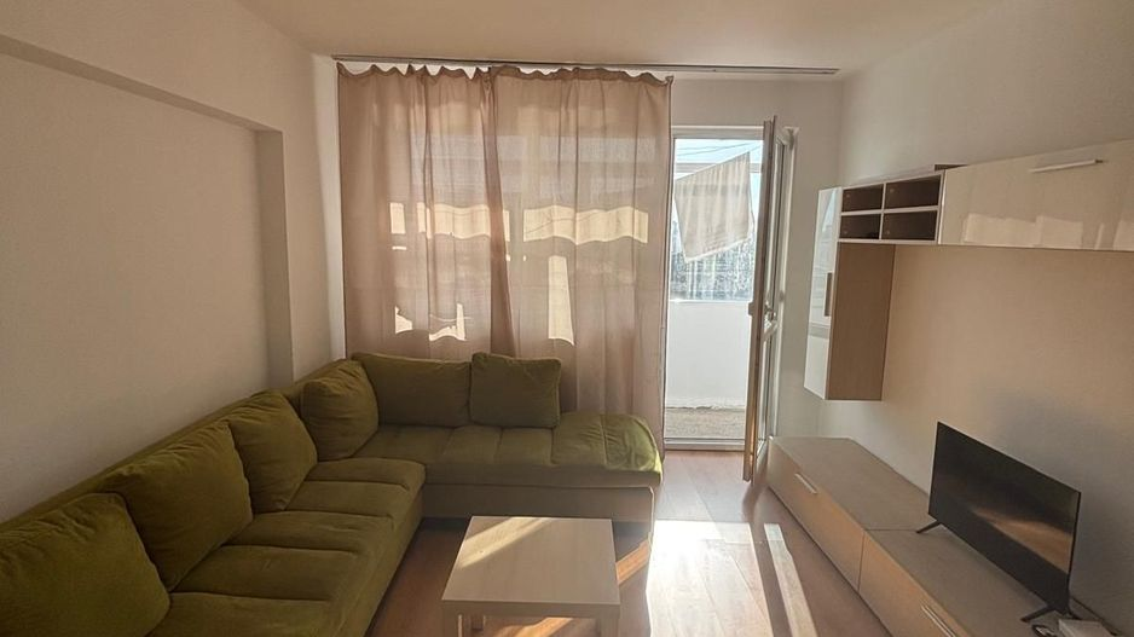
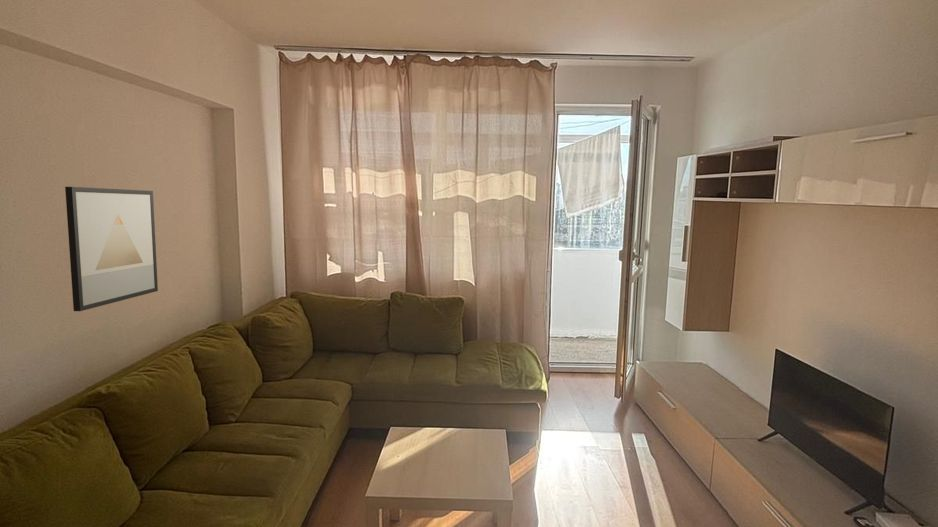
+ wall art (117, 245)
